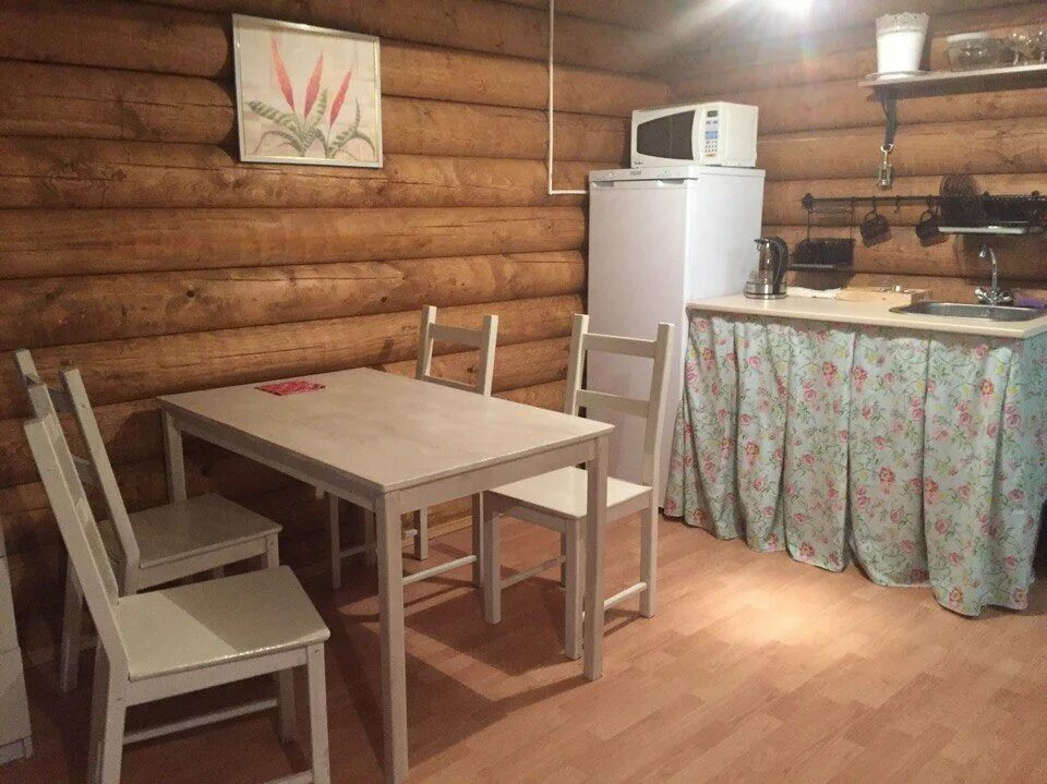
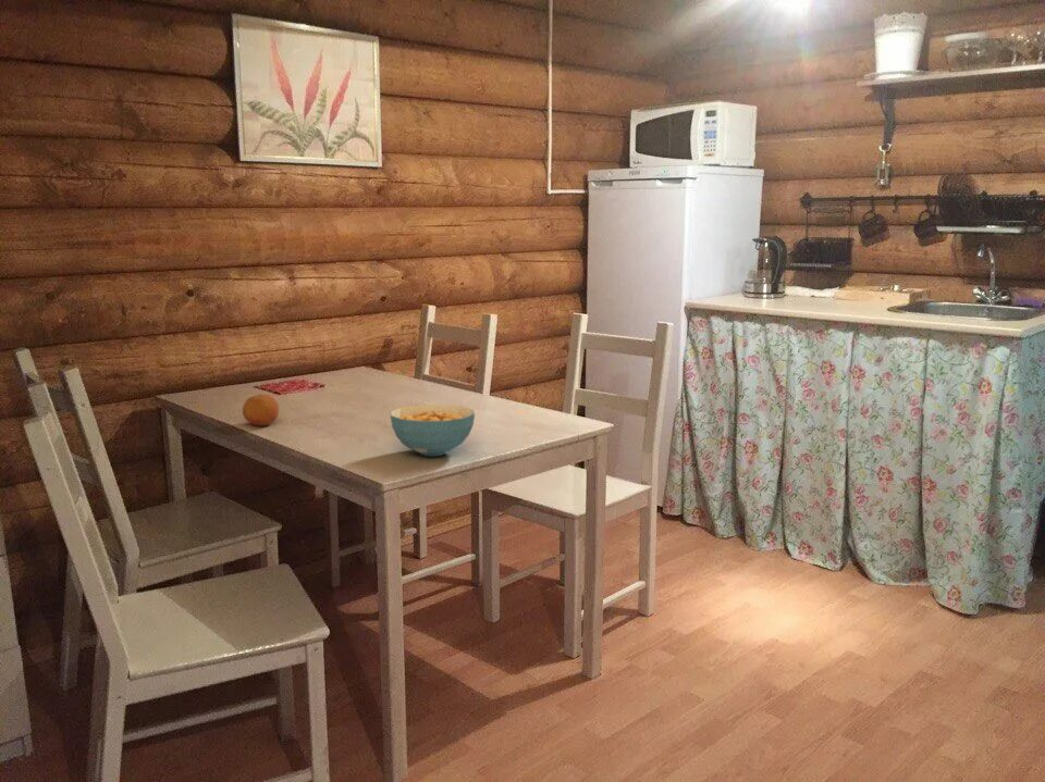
+ fruit (260, 409)
+ cereal bowl (432, 432)
